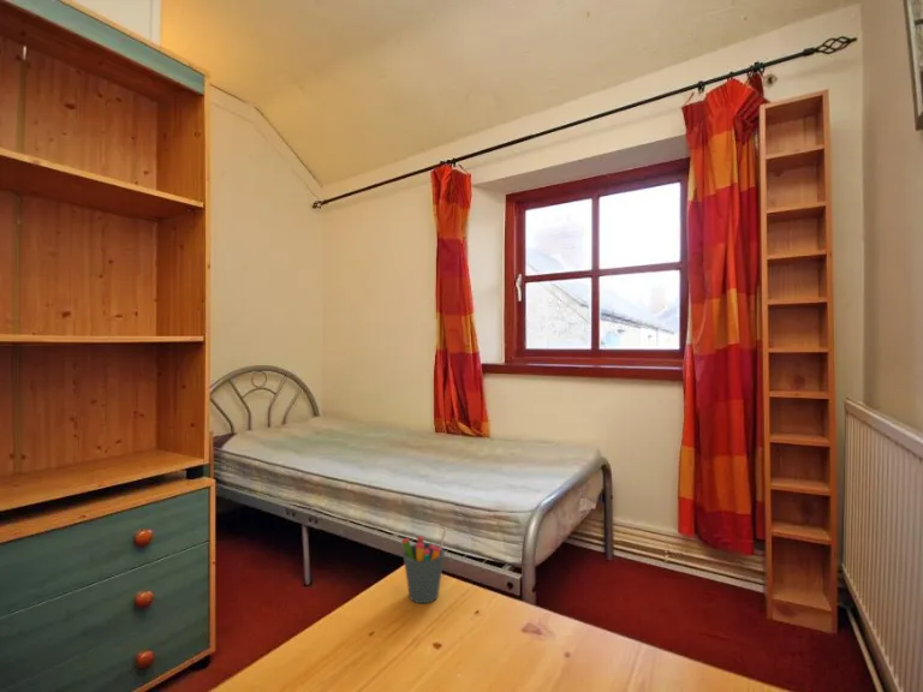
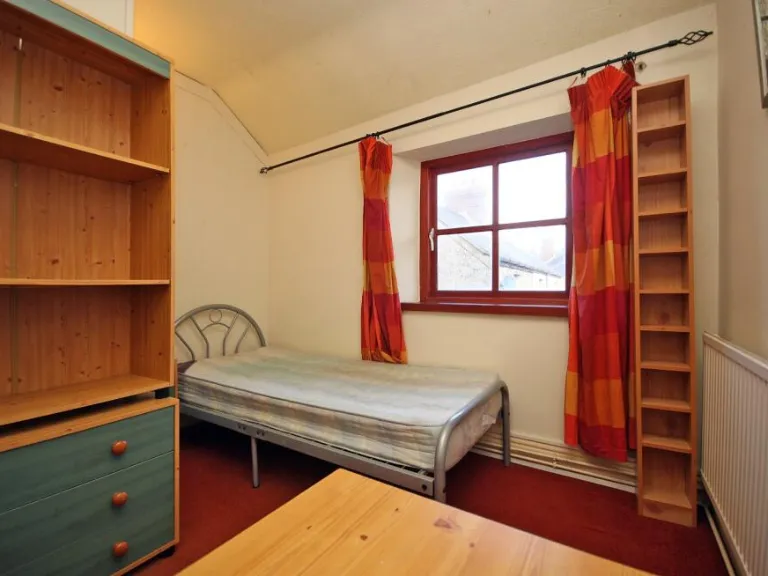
- pen holder (423, 562)
